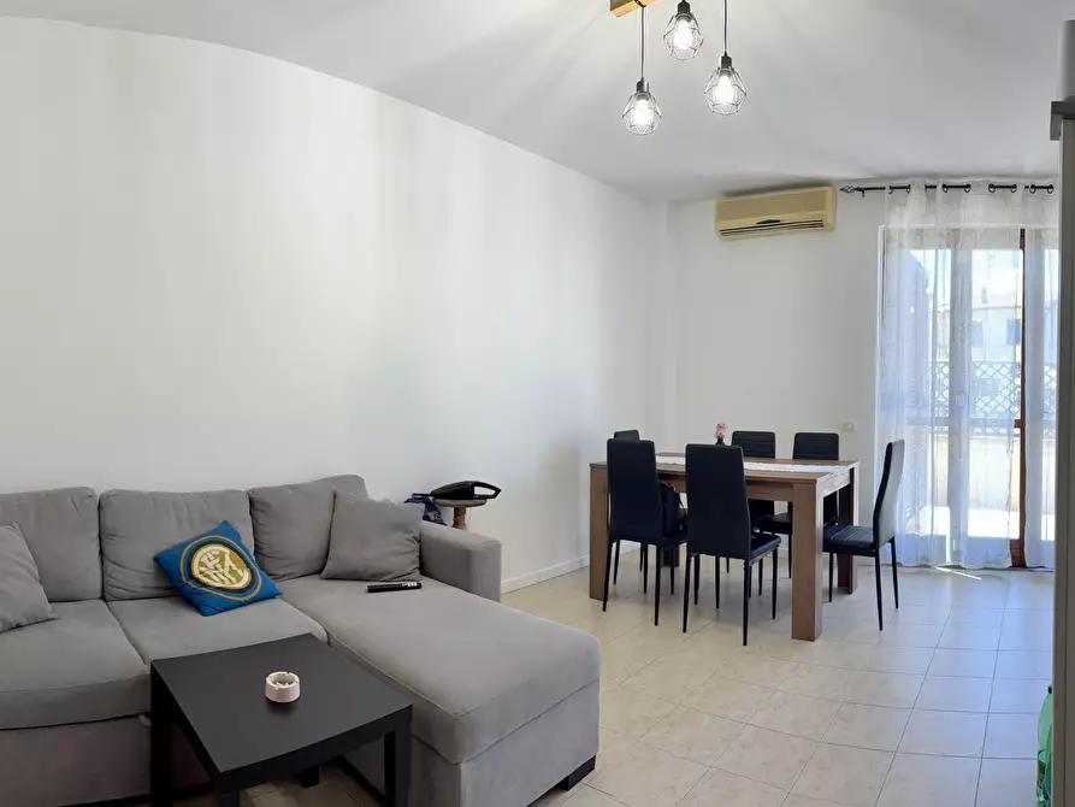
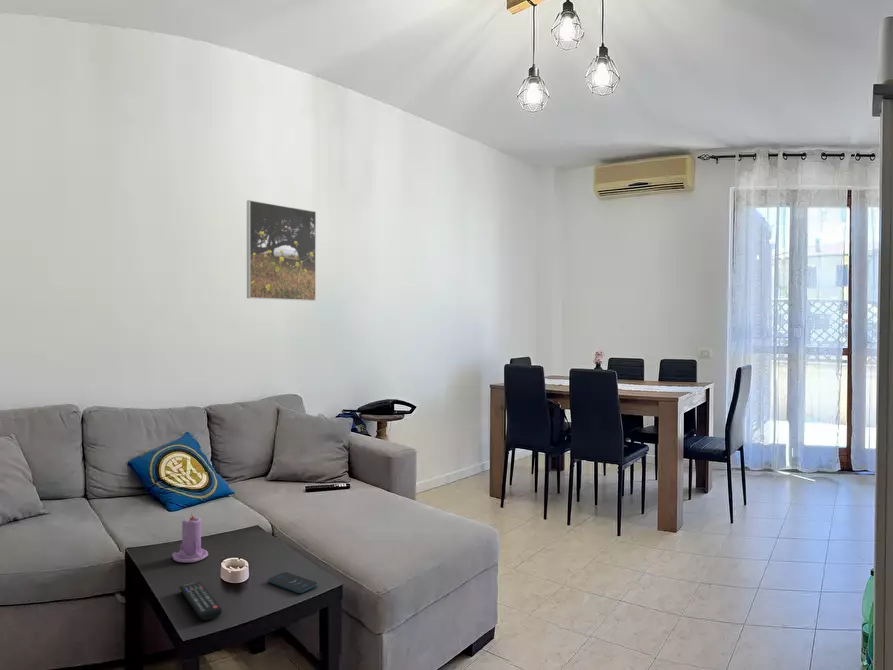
+ smartphone (292, 582)
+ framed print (282, 253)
+ candle (191, 534)
+ remote control (199, 599)
